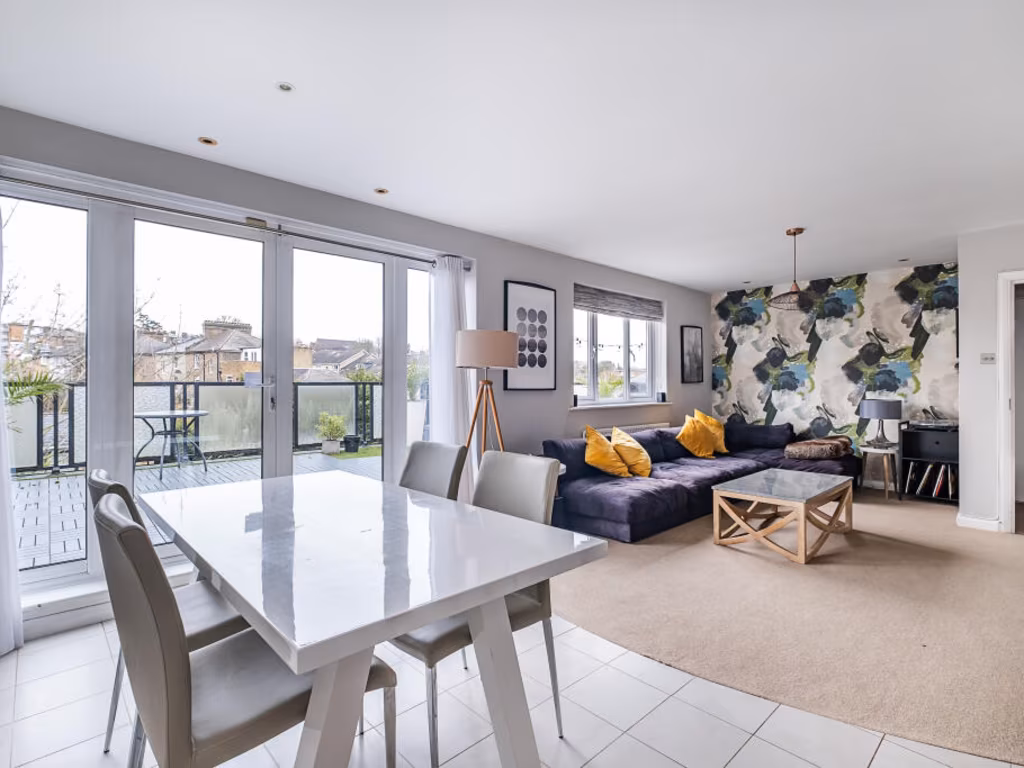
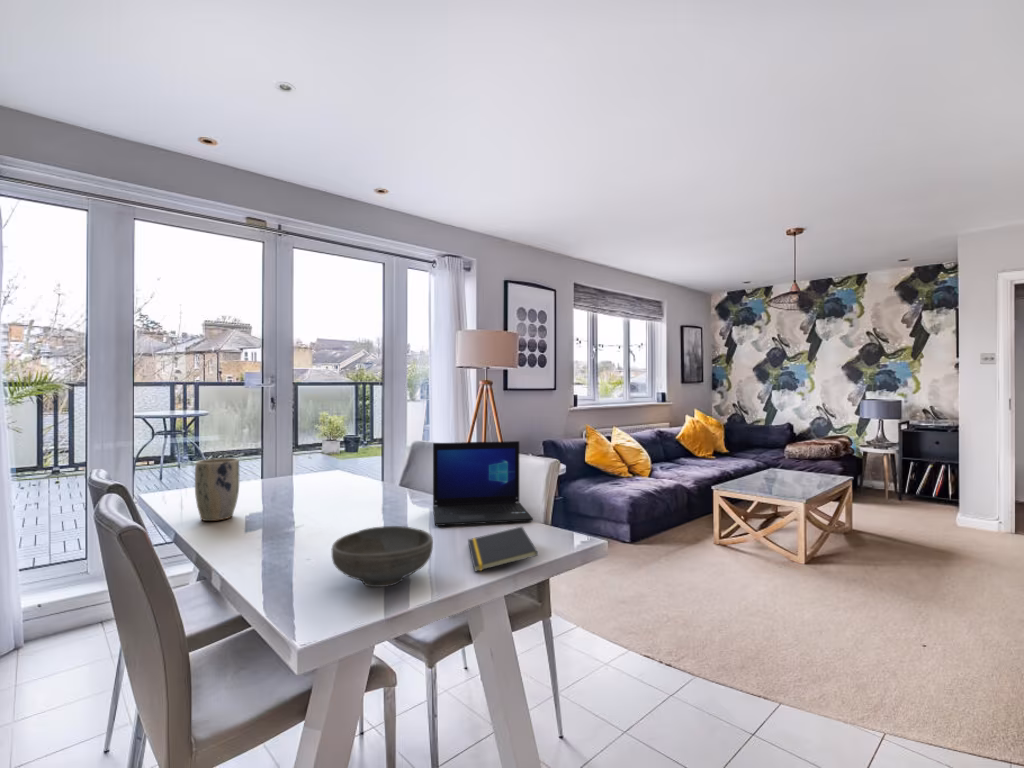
+ notepad (500, 547)
+ bowl (383, 558)
+ laptop (480, 480)
+ plant pot (217, 489)
